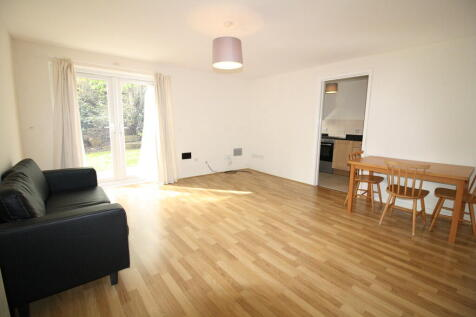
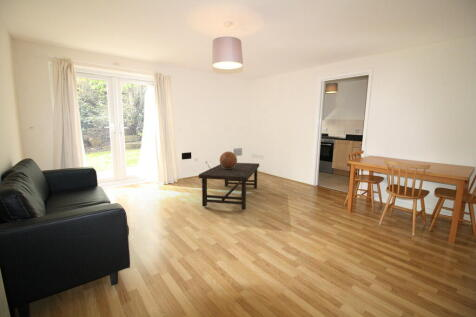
+ coffee table (233, 182)
+ decorative globe (228, 160)
